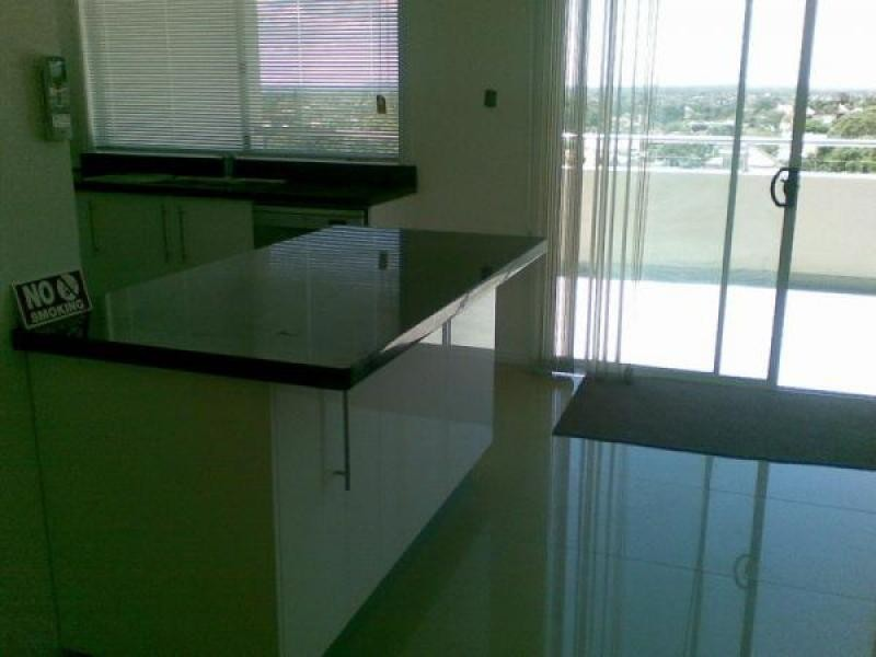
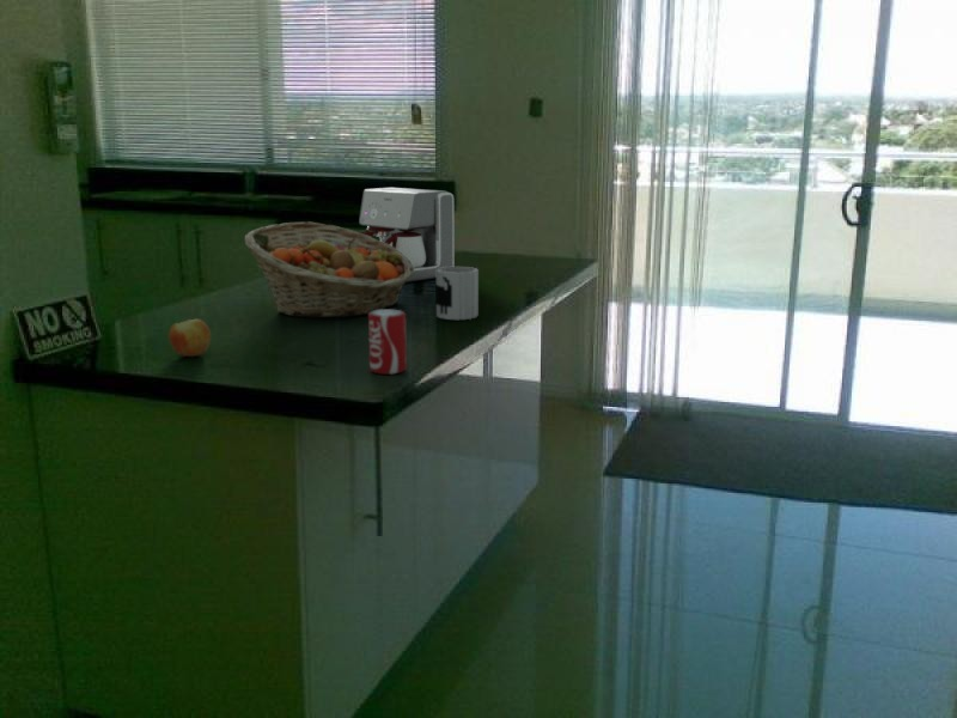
+ apple (190, 336)
+ beverage can (386, 341)
+ coffee maker (402, 232)
+ fruit basket (331, 267)
+ mug (459, 291)
